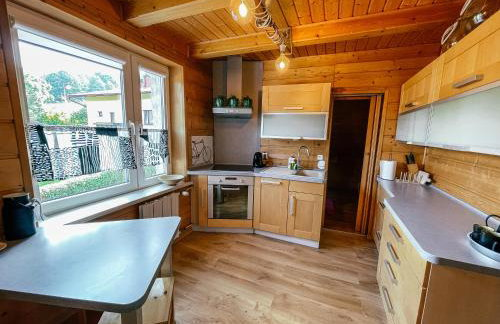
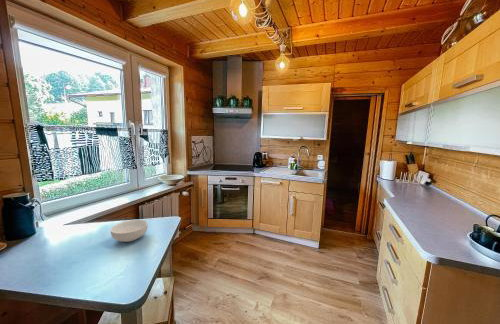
+ cereal bowl (130, 231)
